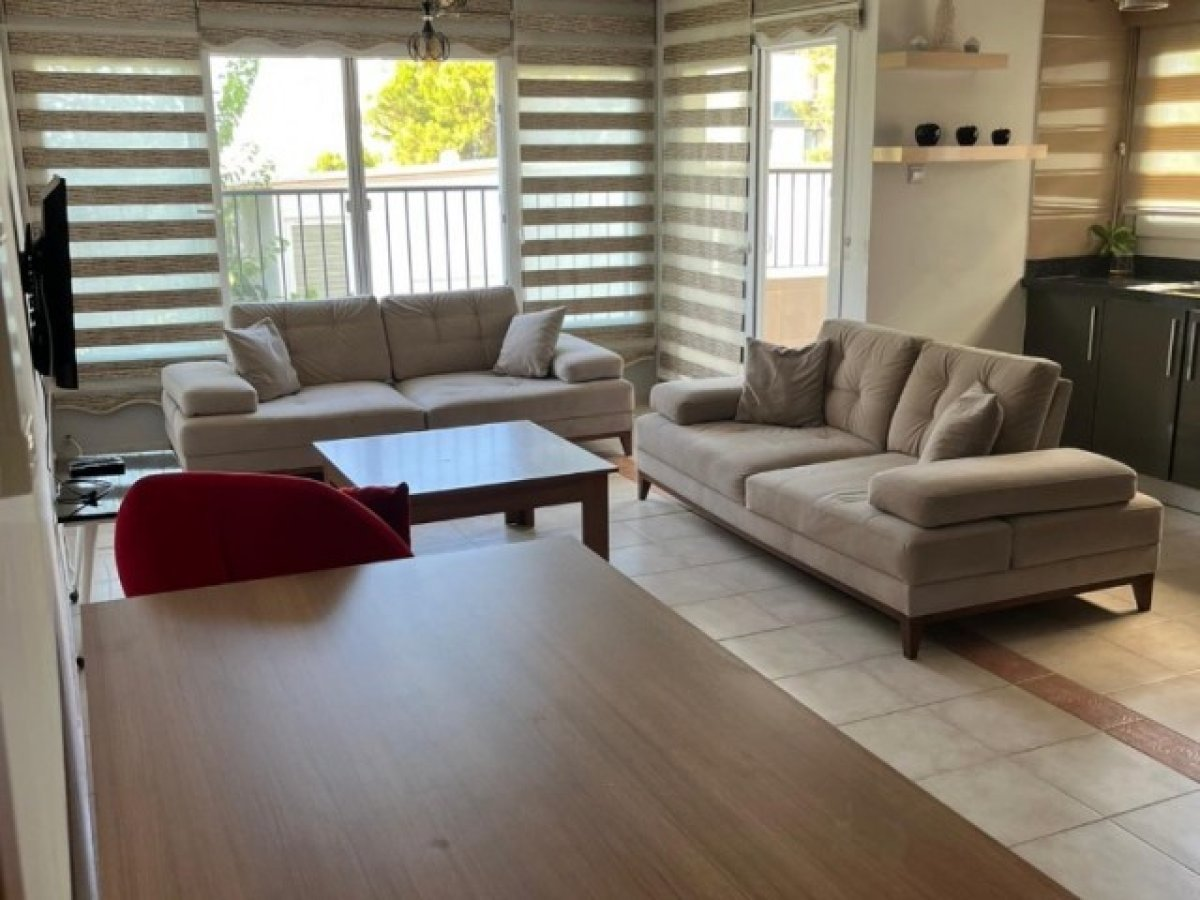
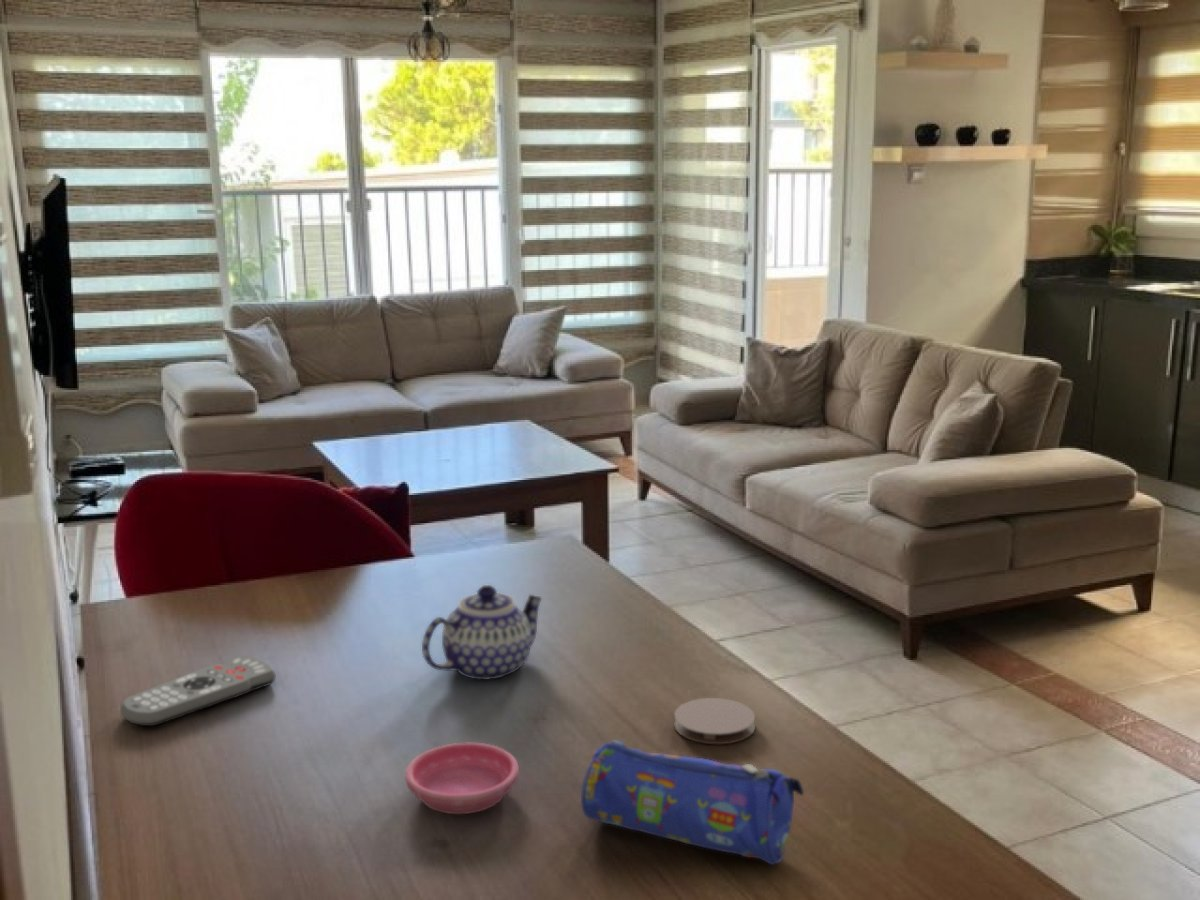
+ remote control (198, 691)
+ coaster (714, 720)
+ saucer (462, 780)
+ teapot (484, 627)
+ pencil case (688, 796)
